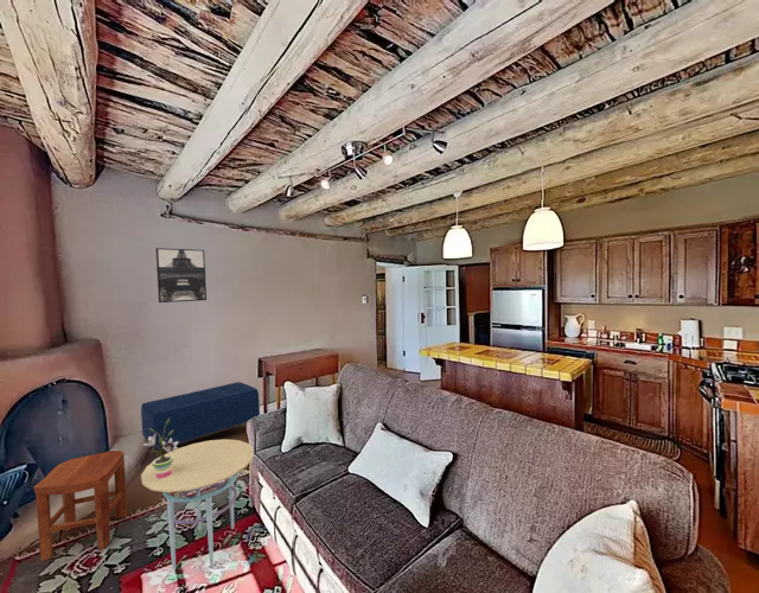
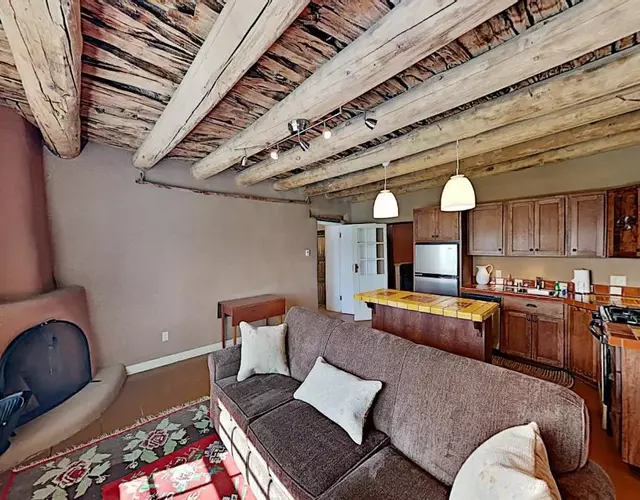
- stool (84, 500)
- wall art (181, 275)
- potted plant (161, 451)
- bench (203, 417)
- side table (205, 504)
